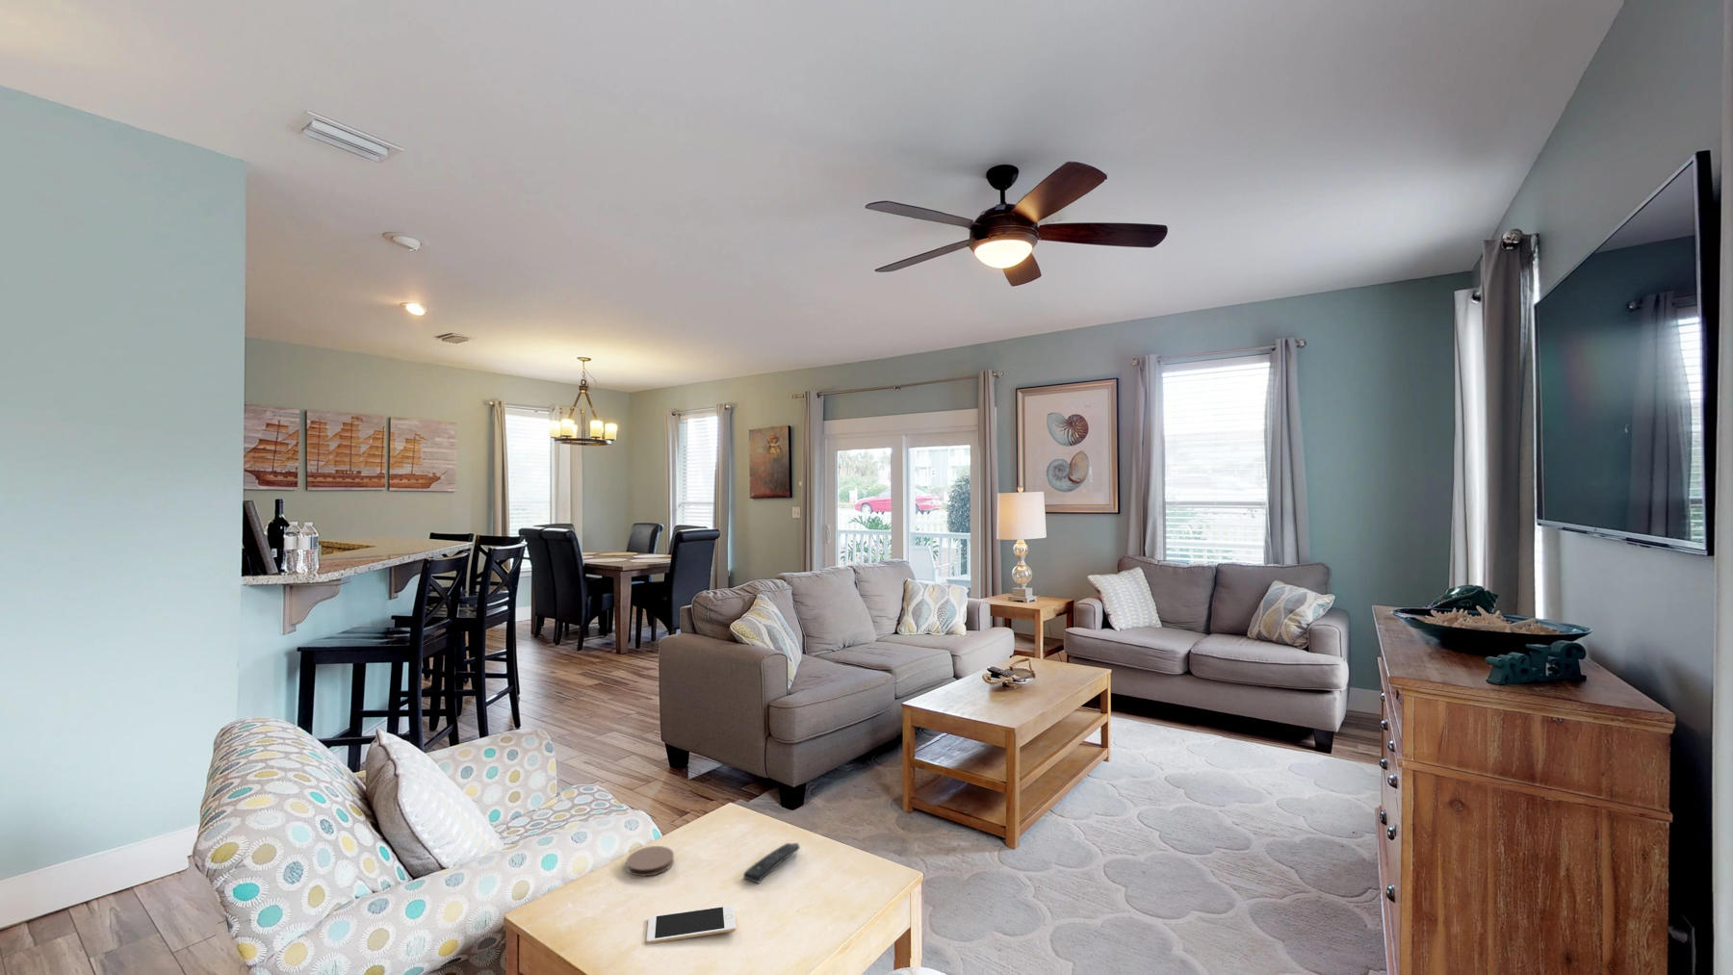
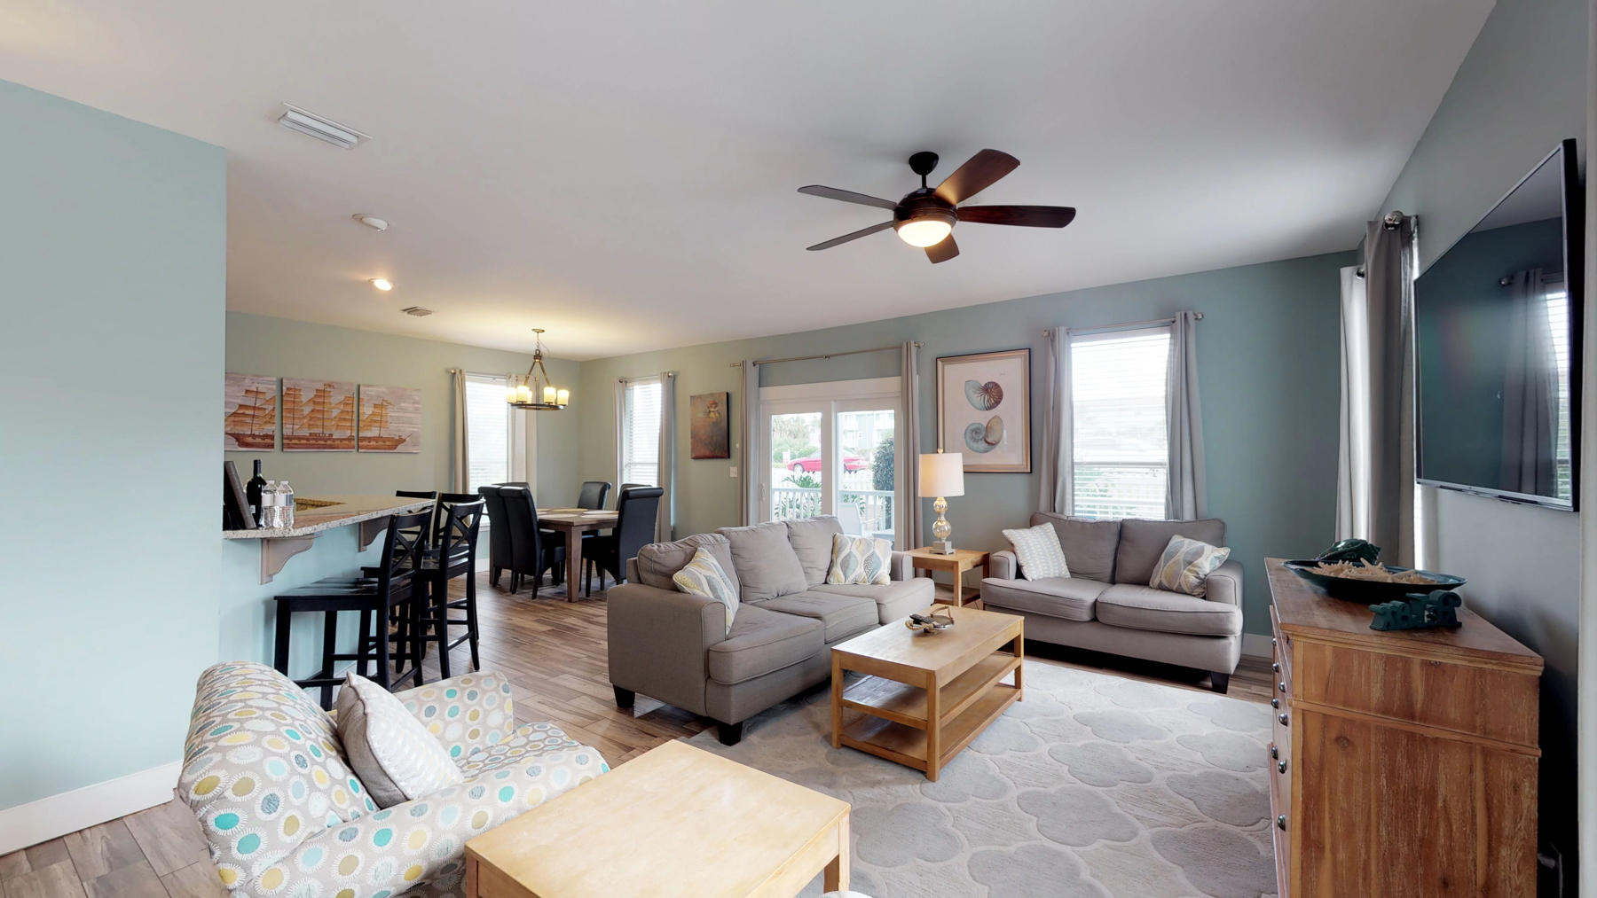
- coaster (650, 861)
- remote control (774, 860)
- cell phone (692, 923)
